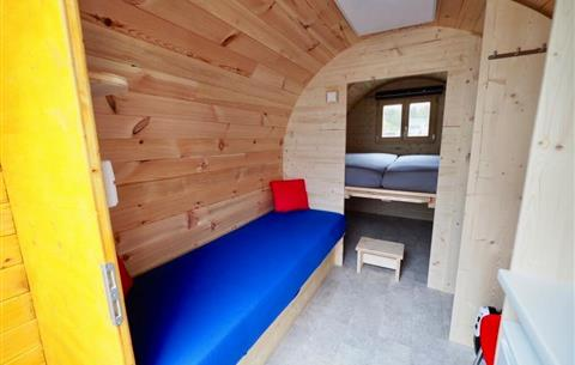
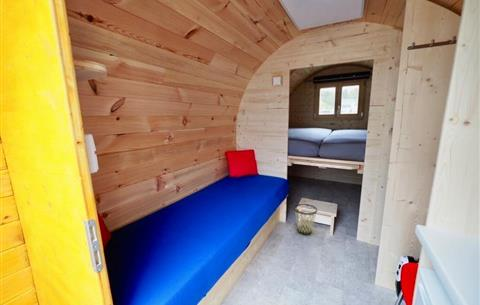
+ wastebasket (305, 219)
